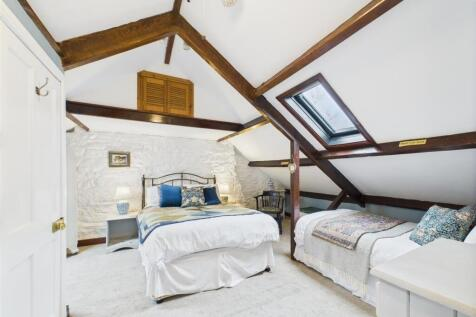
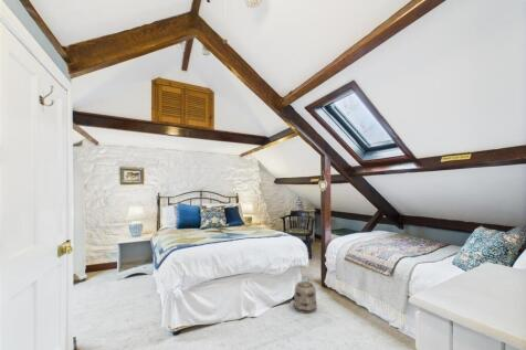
+ basket (305, 291)
